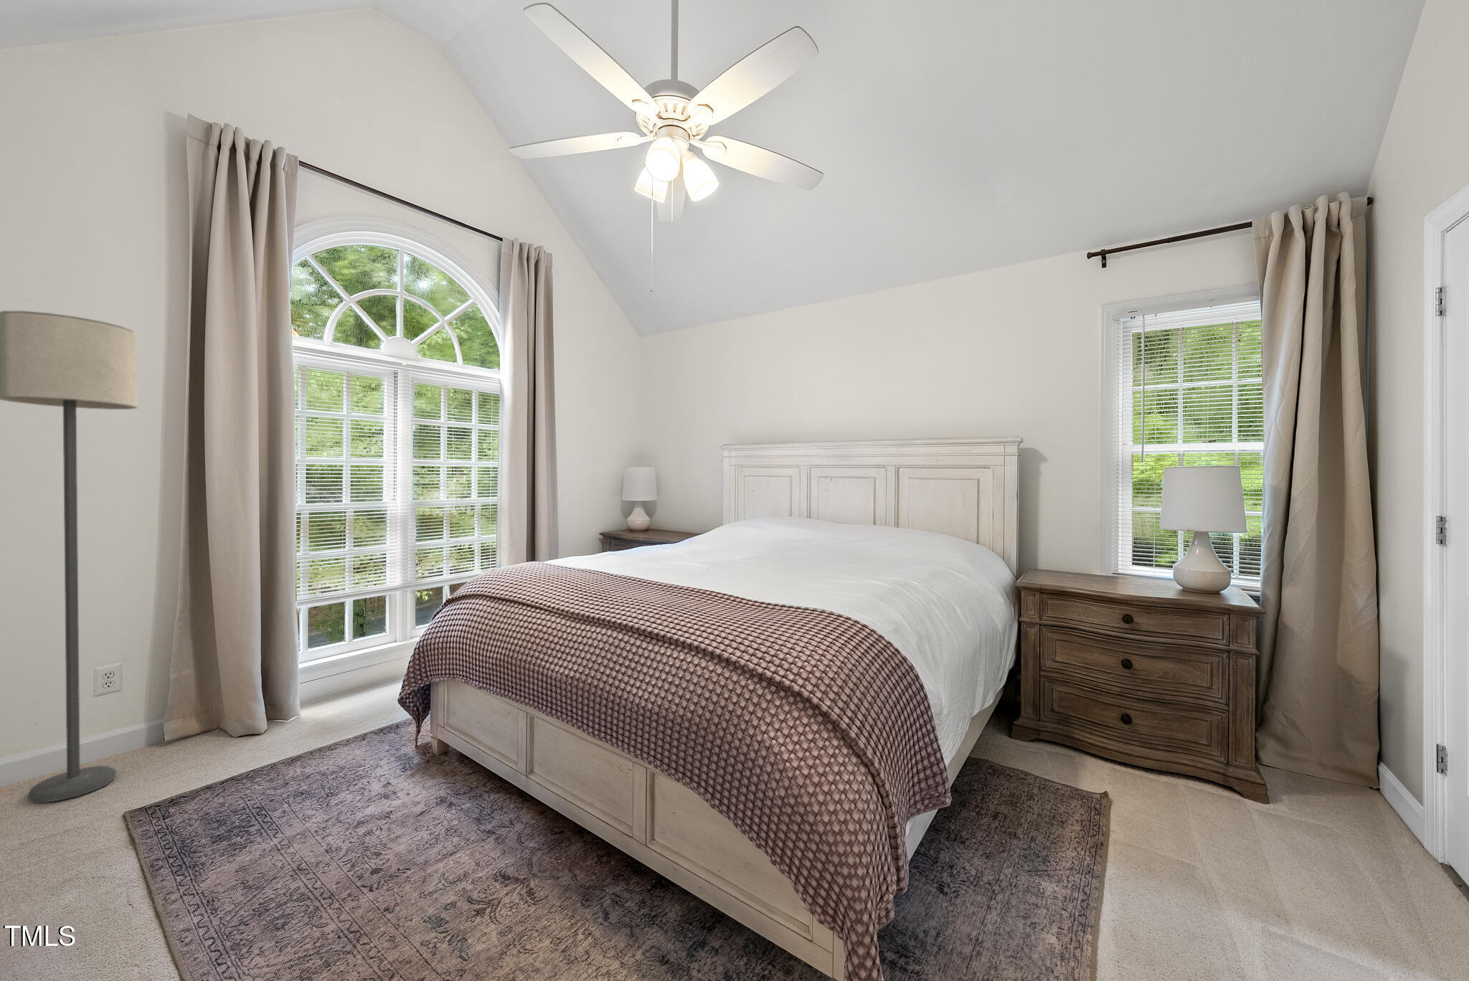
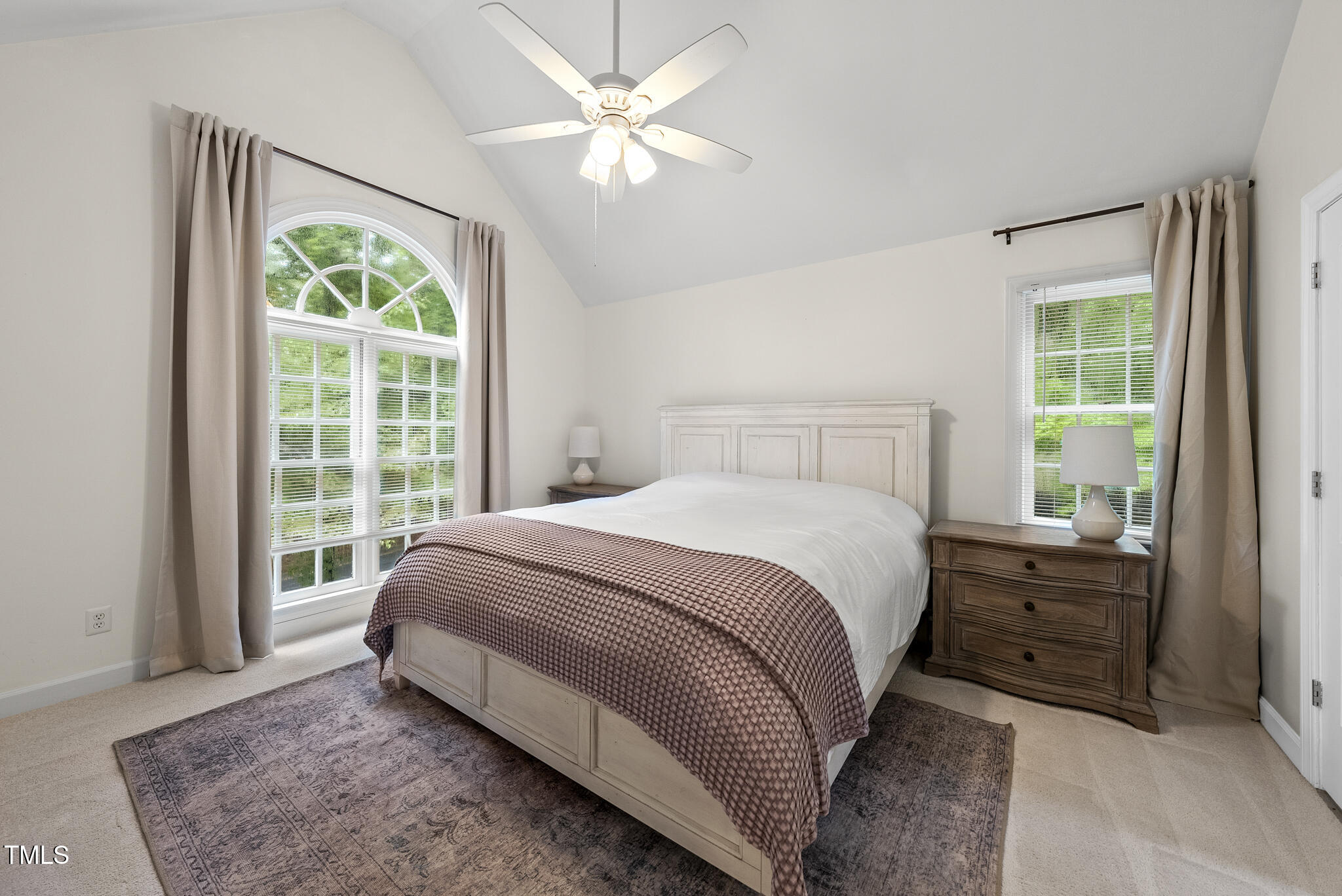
- lamp (71, 556)
